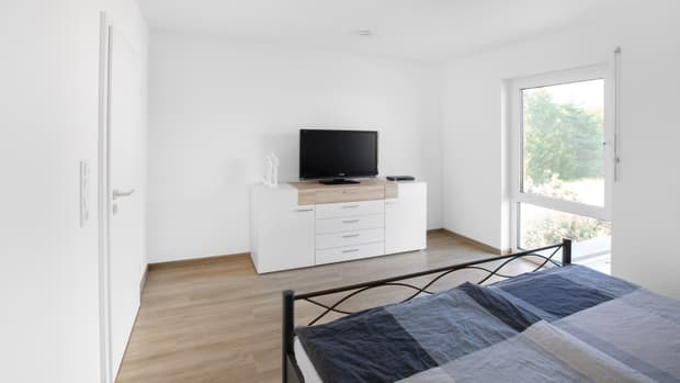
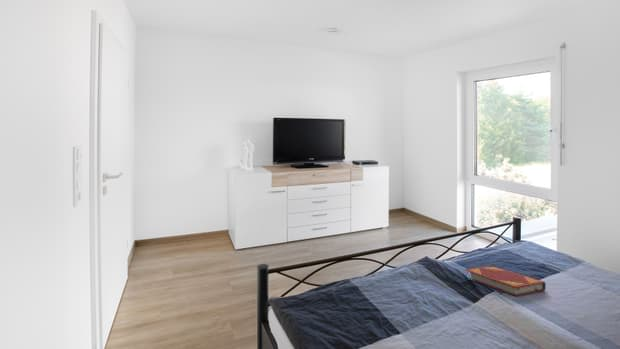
+ hardback book (502, 279)
